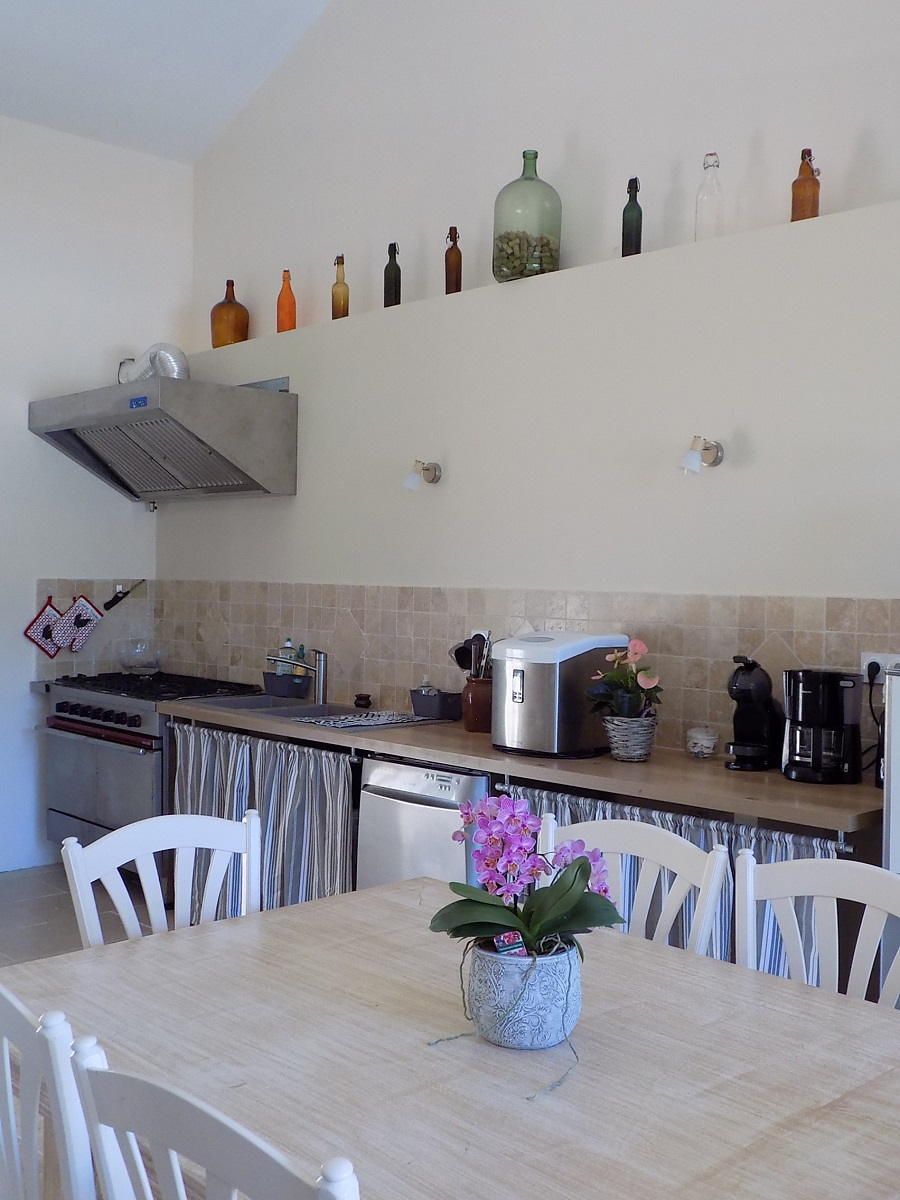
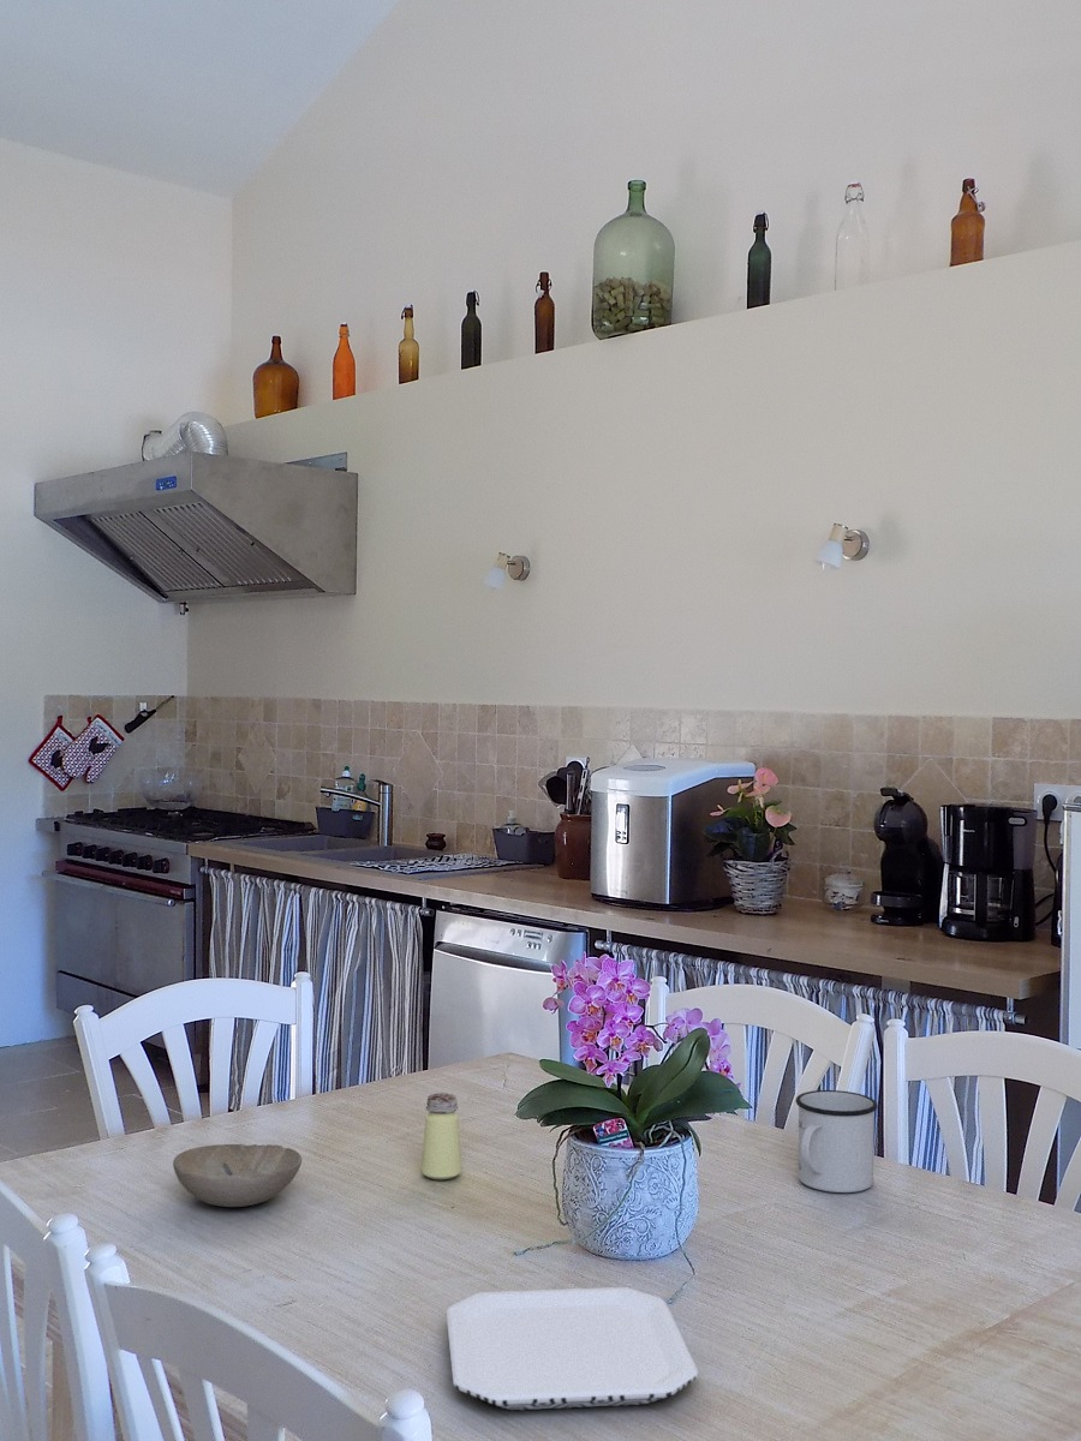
+ plate (566, 1349)
+ mug (829, 1143)
+ saltshaker (441, 1134)
+ bowl (238, 1178)
